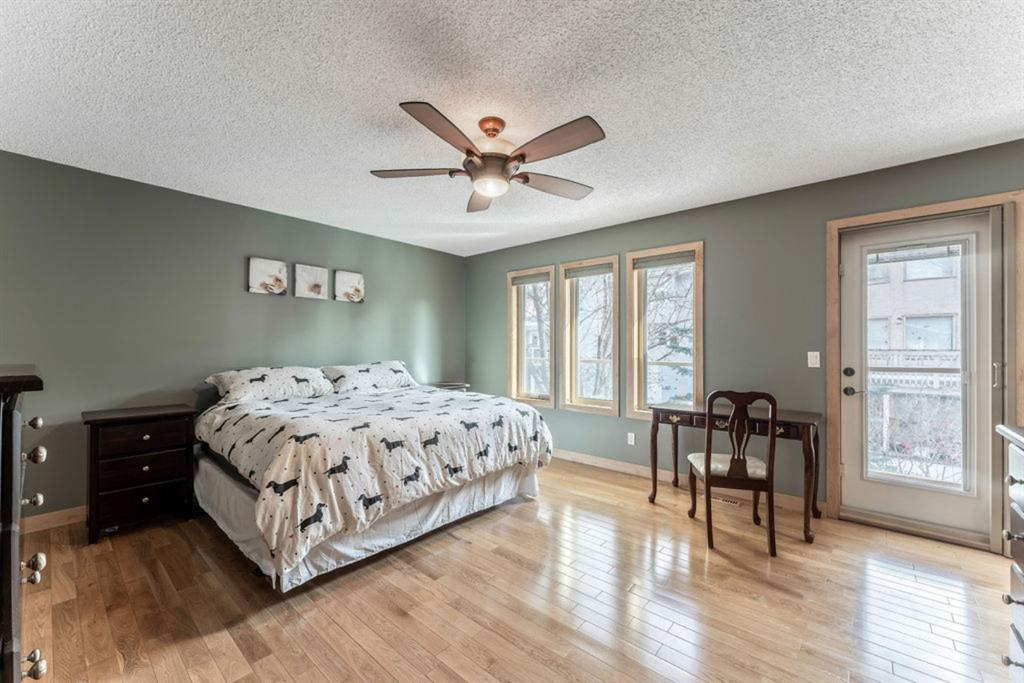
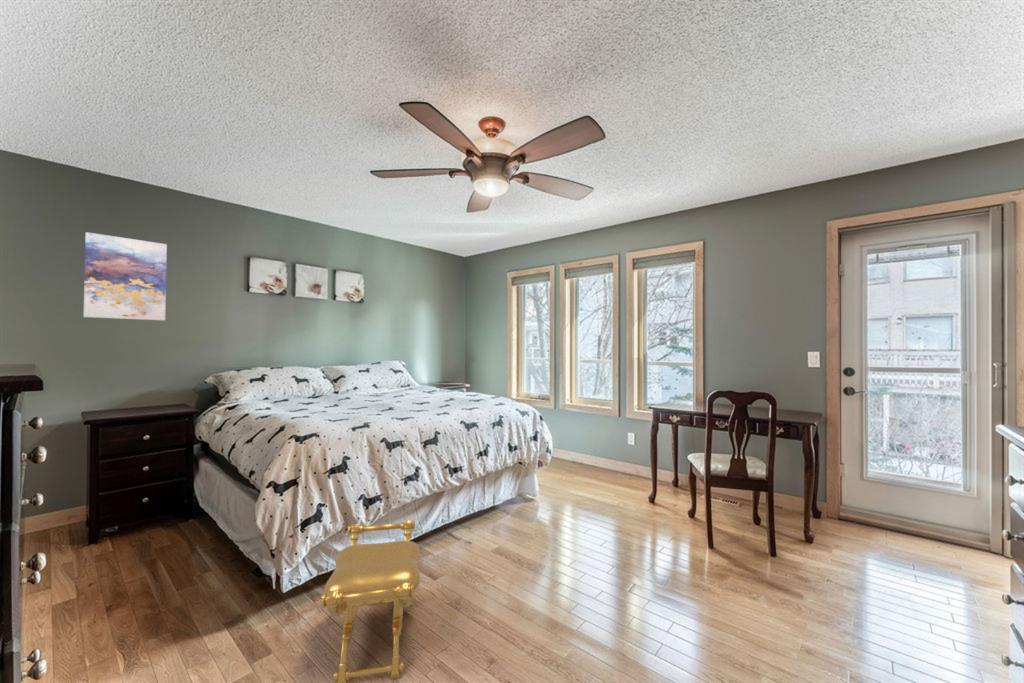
+ stool (376, 591)
+ wall art (127, 278)
